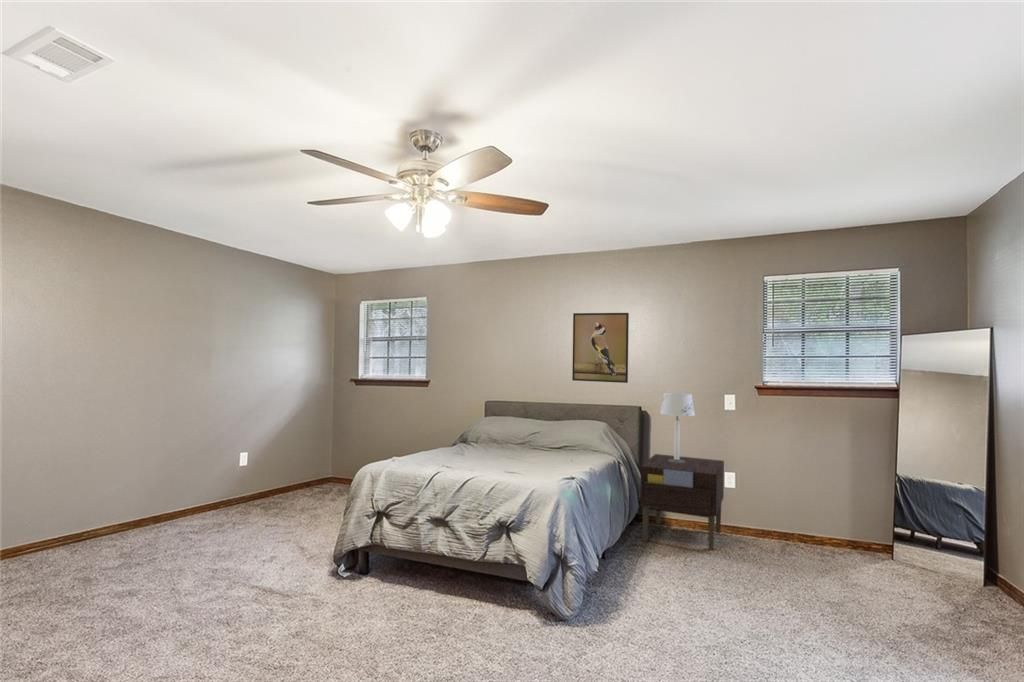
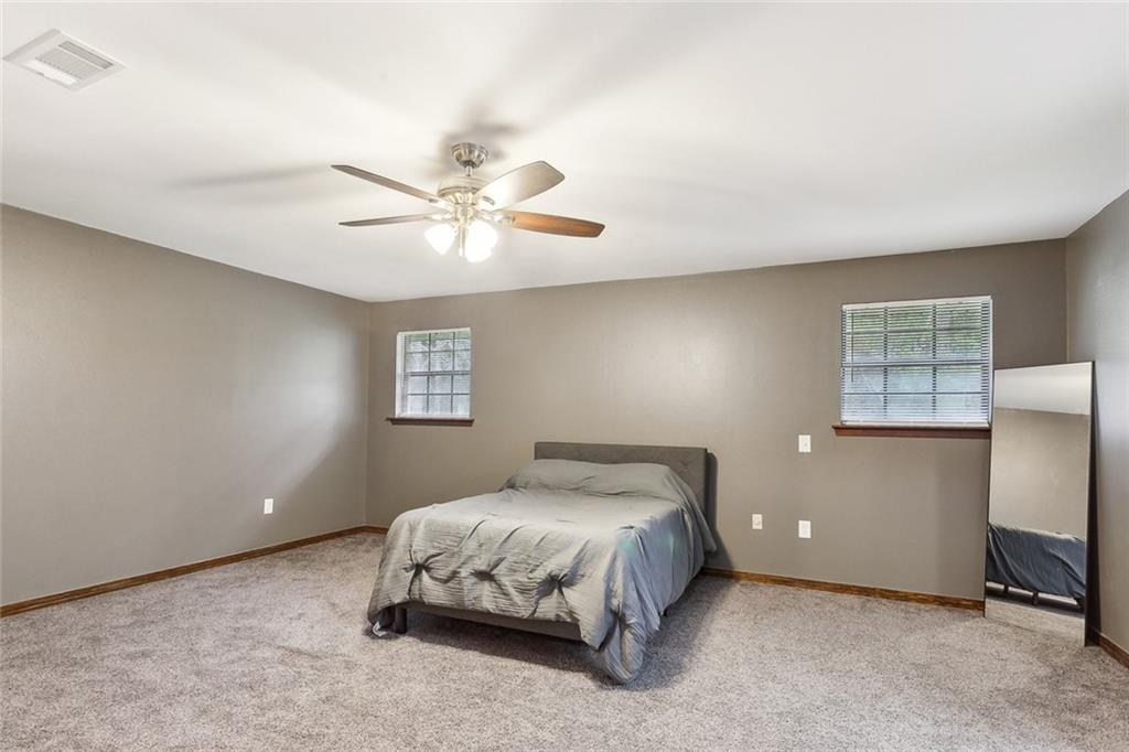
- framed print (599, 347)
- table lamp (677, 427)
- nightstand (682, 500)
